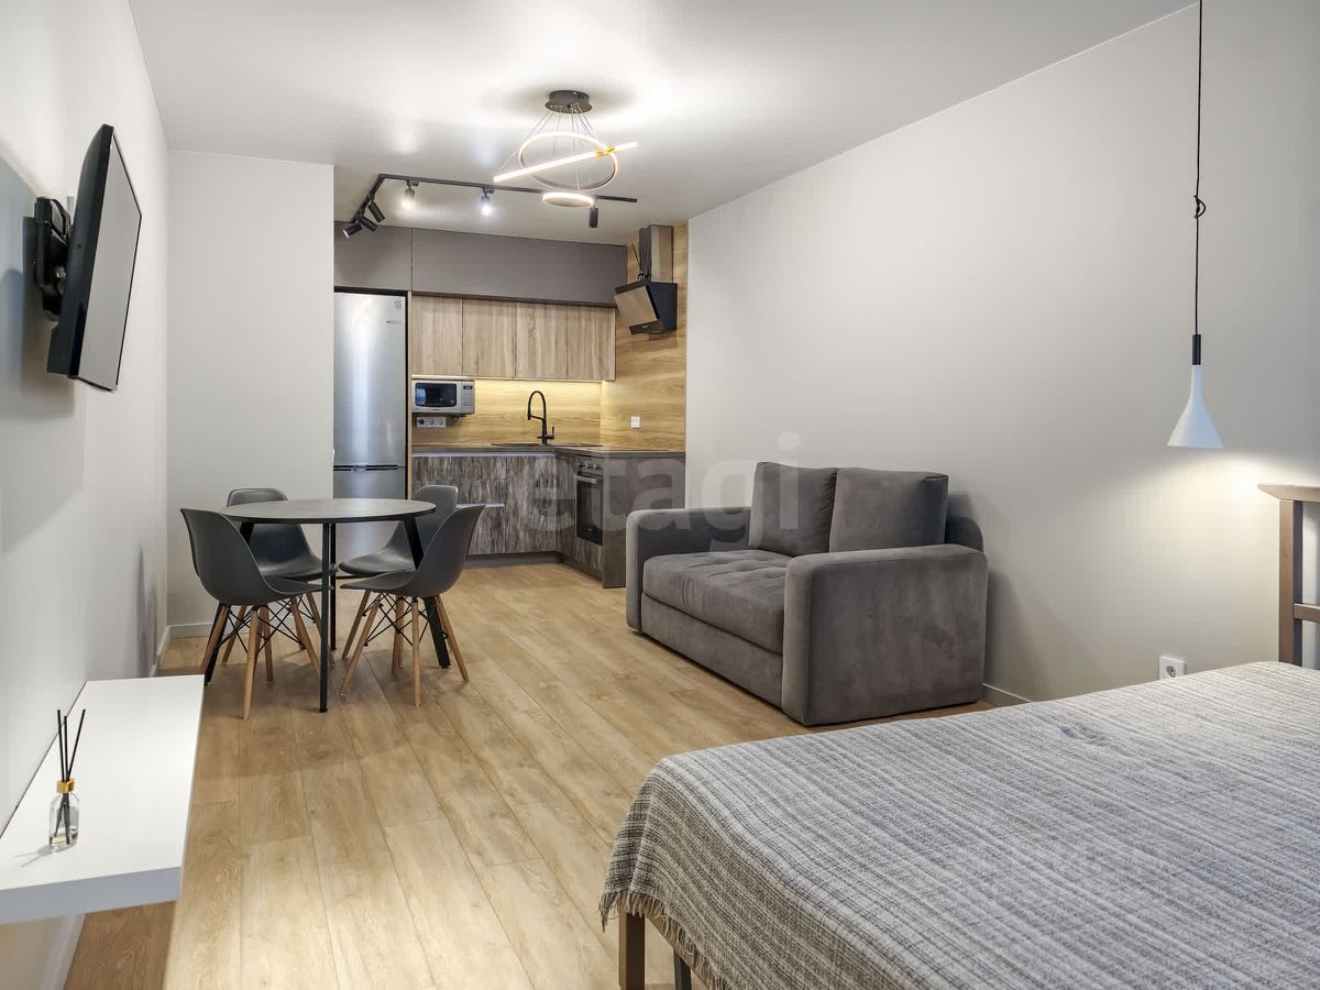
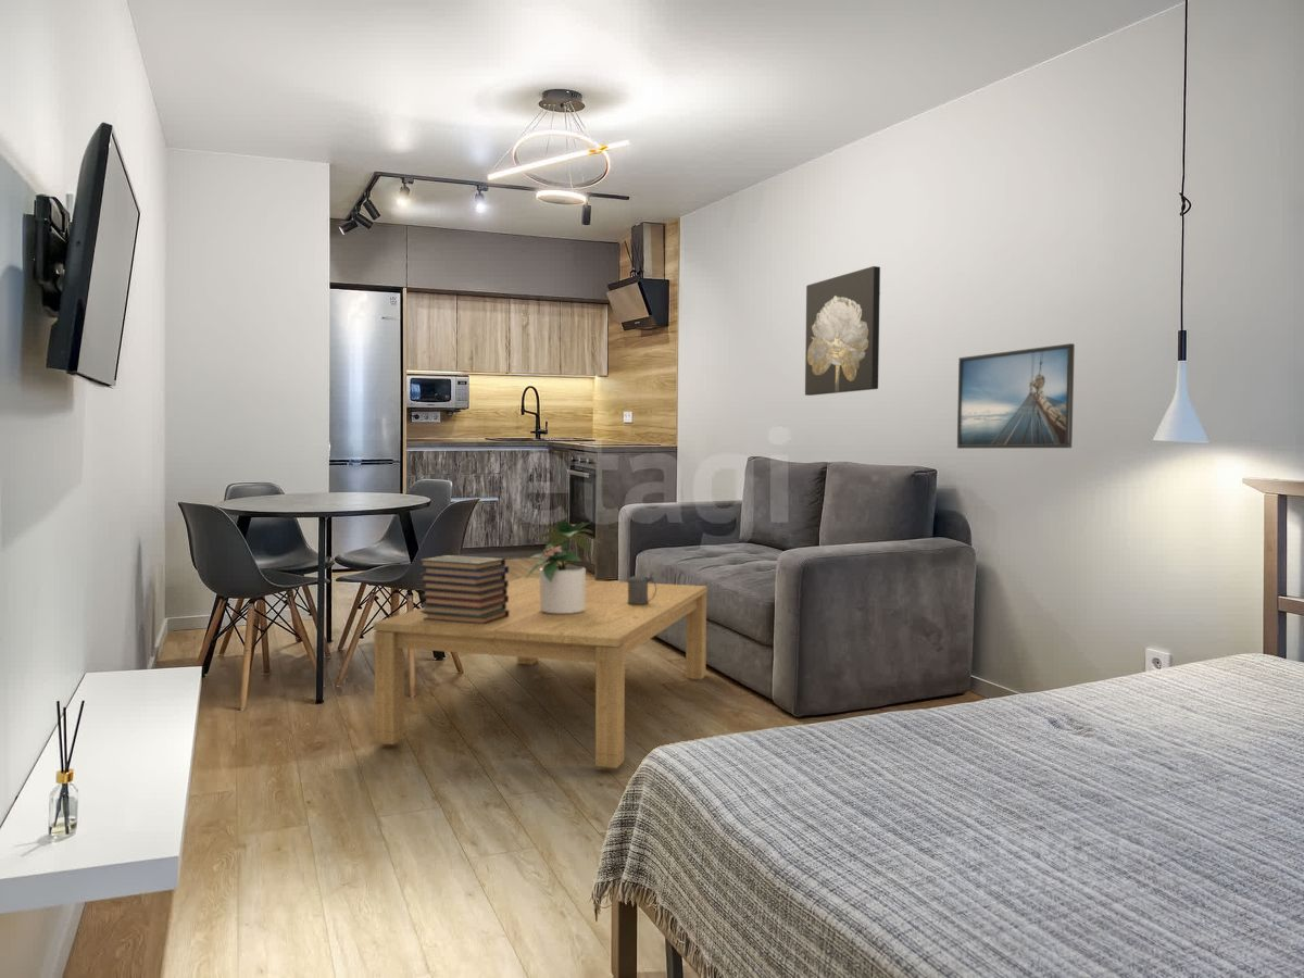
+ beer stein (641, 587)
+ book stack (463, 588)
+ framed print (1011, 399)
+ coffee table (561, 654)
+ potted plant (564, 564)
+ wall art (840, 334)
